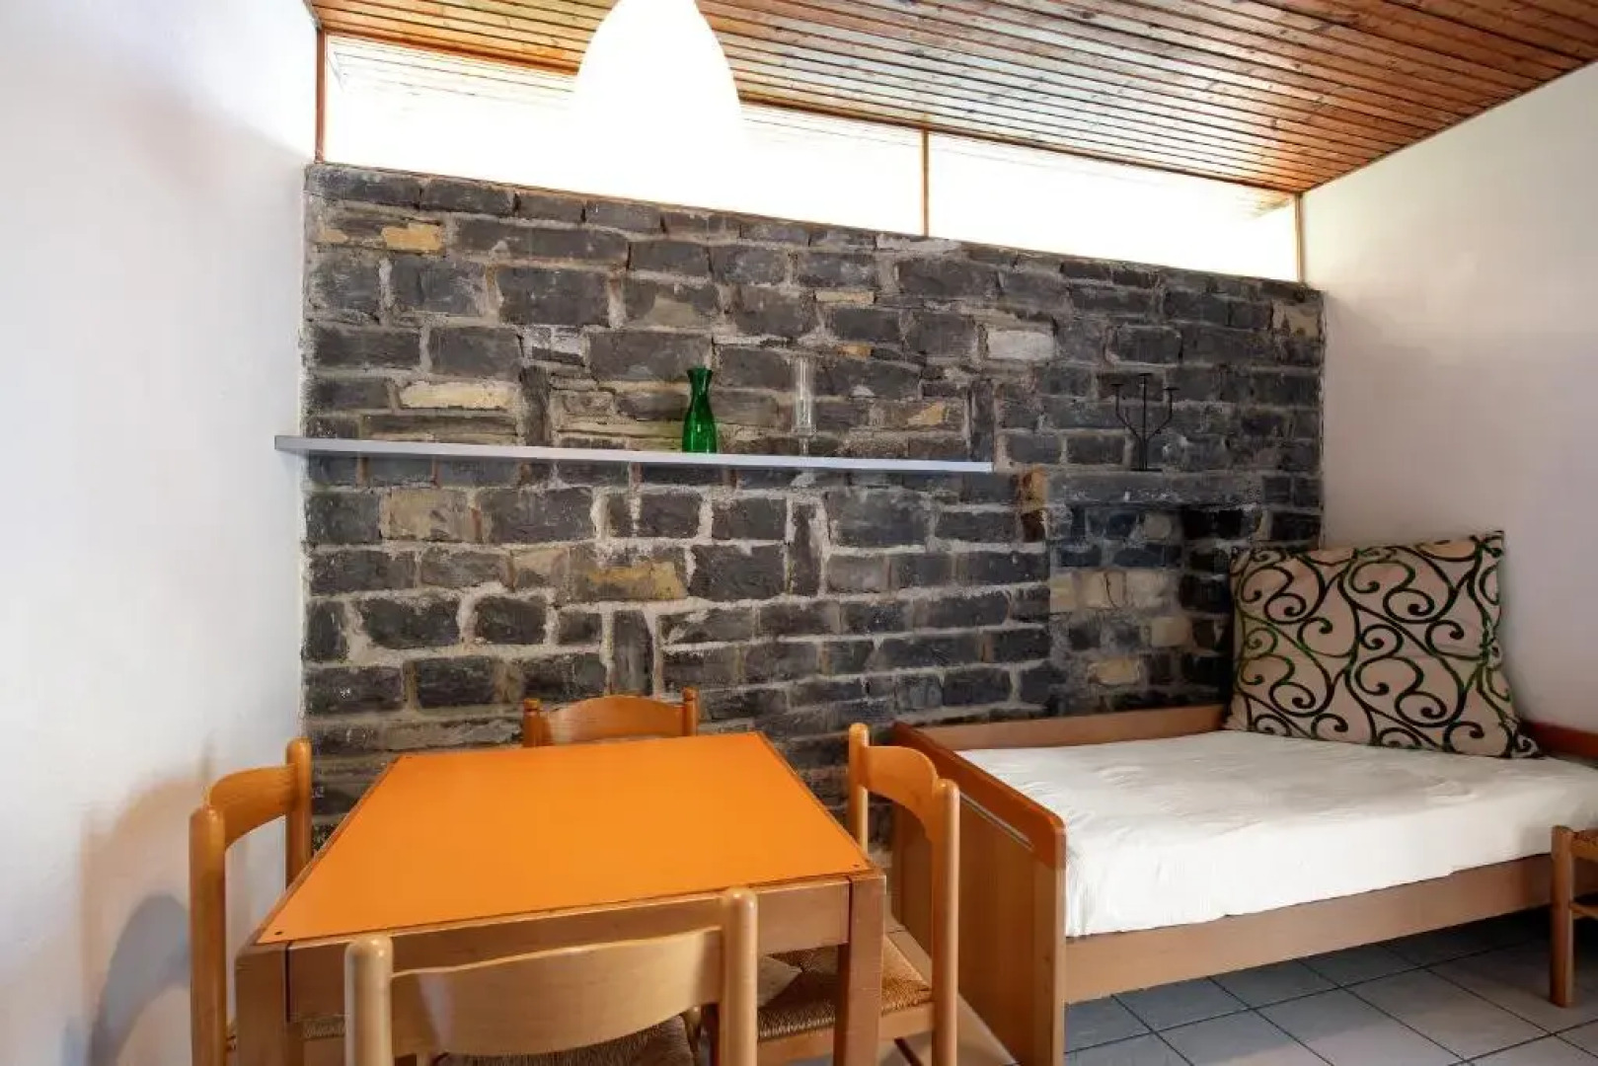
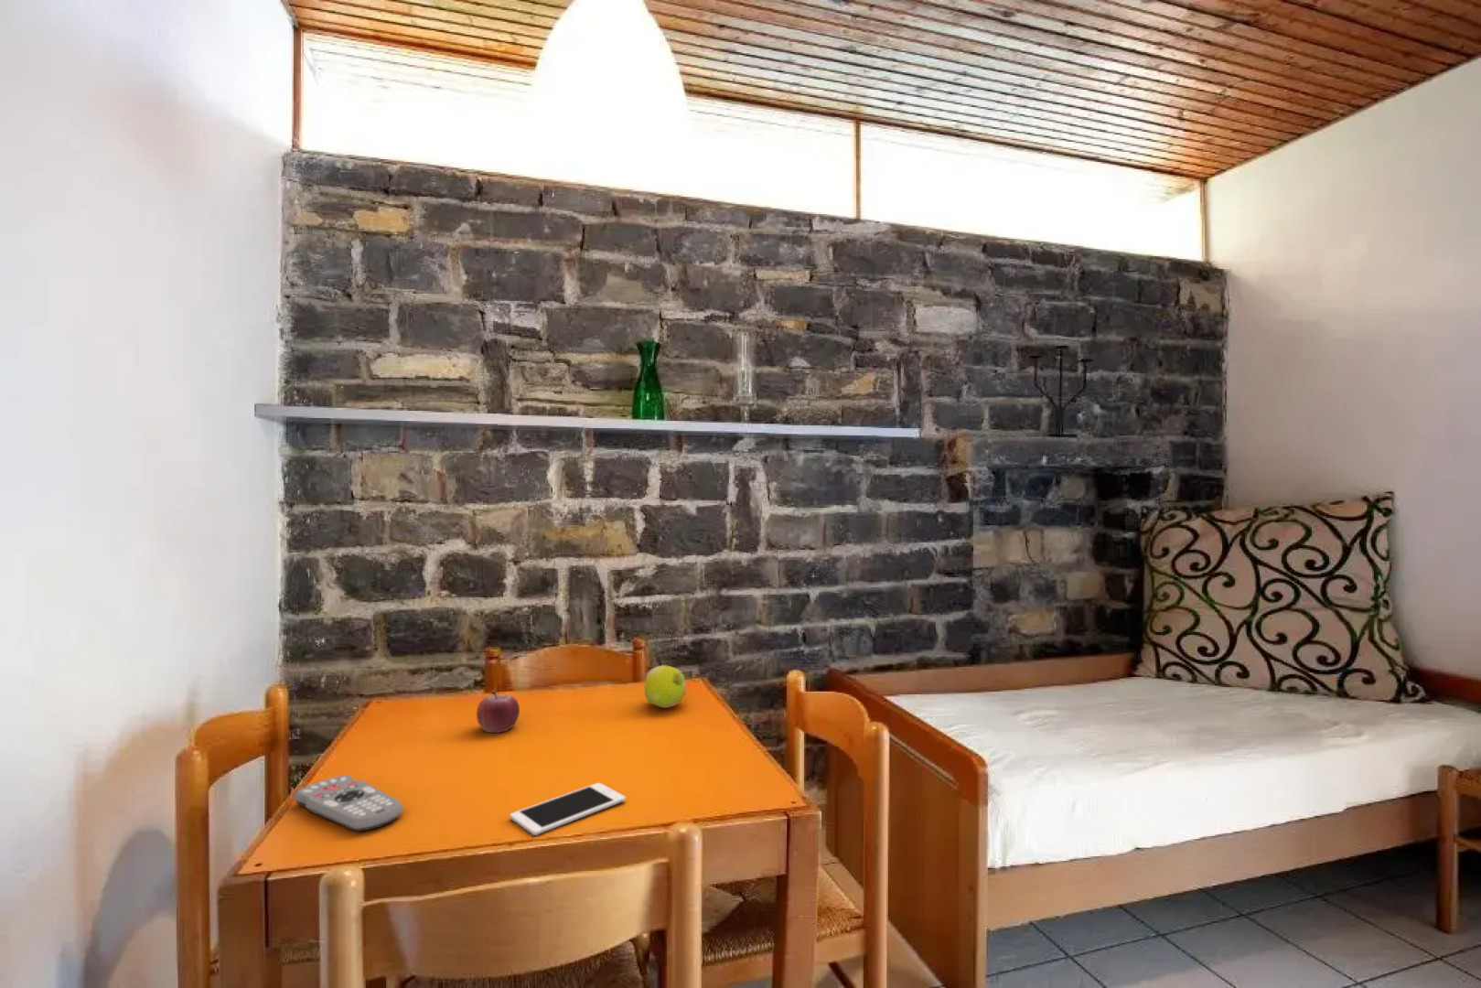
+ fruit (497, 708)
+ cell phone (569, 807)
+ fruit (665, 686)
+ remote control (351, 803)
